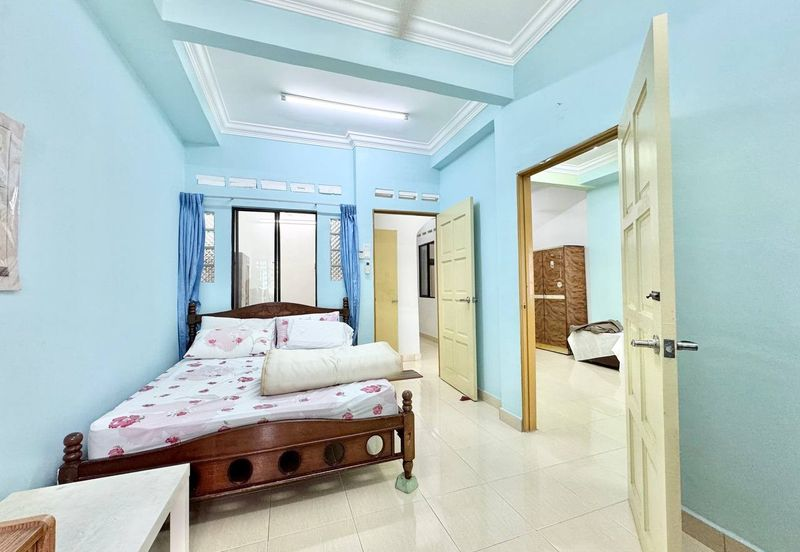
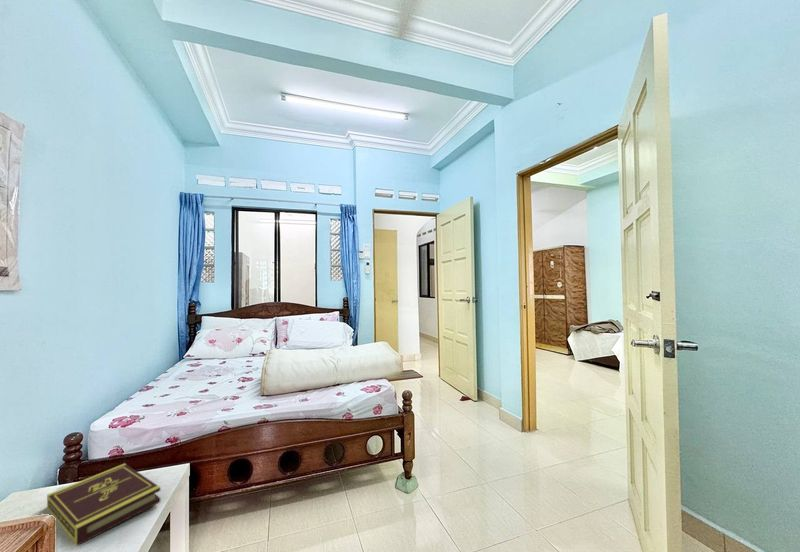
+ book (104, 498)
